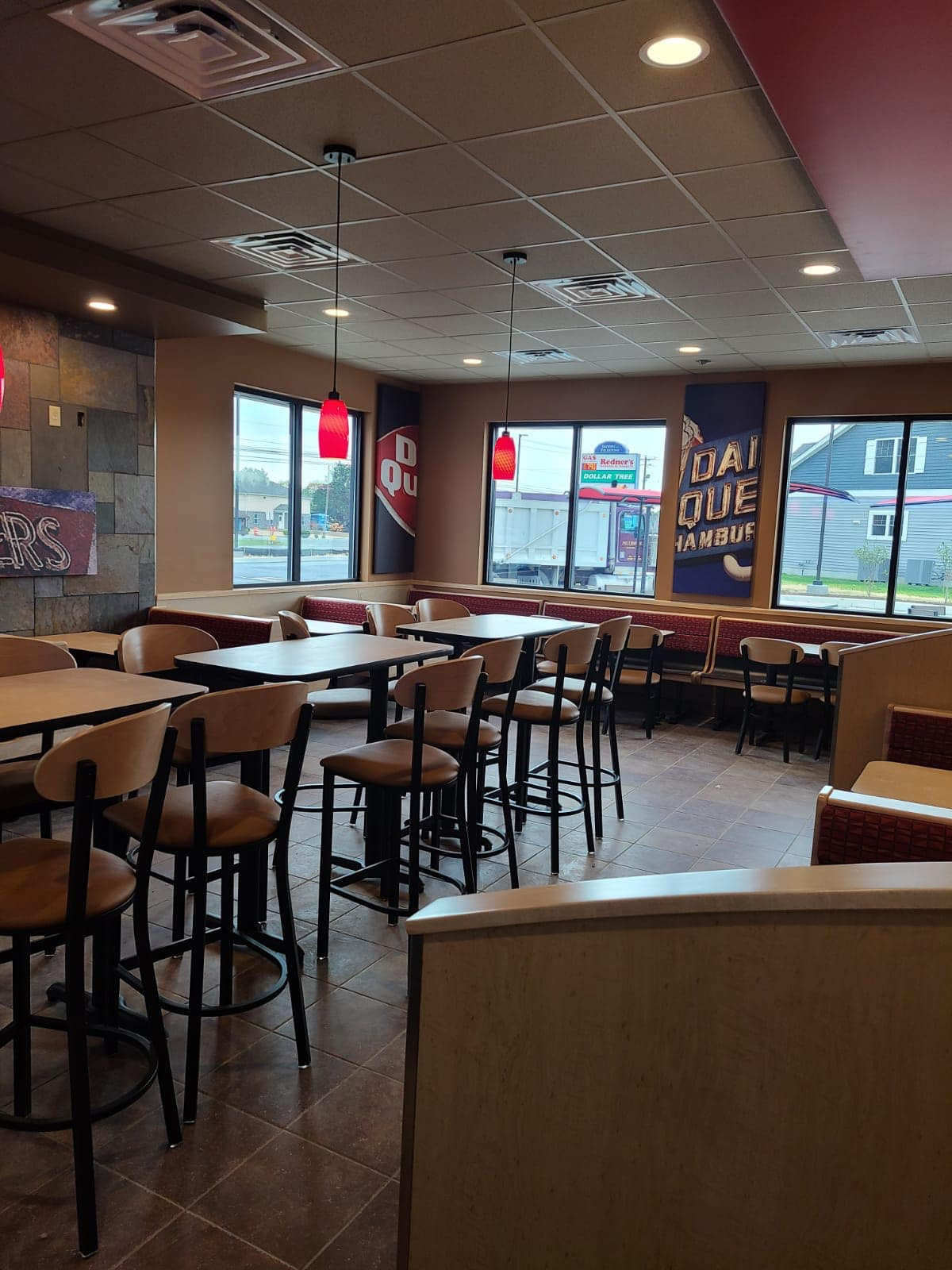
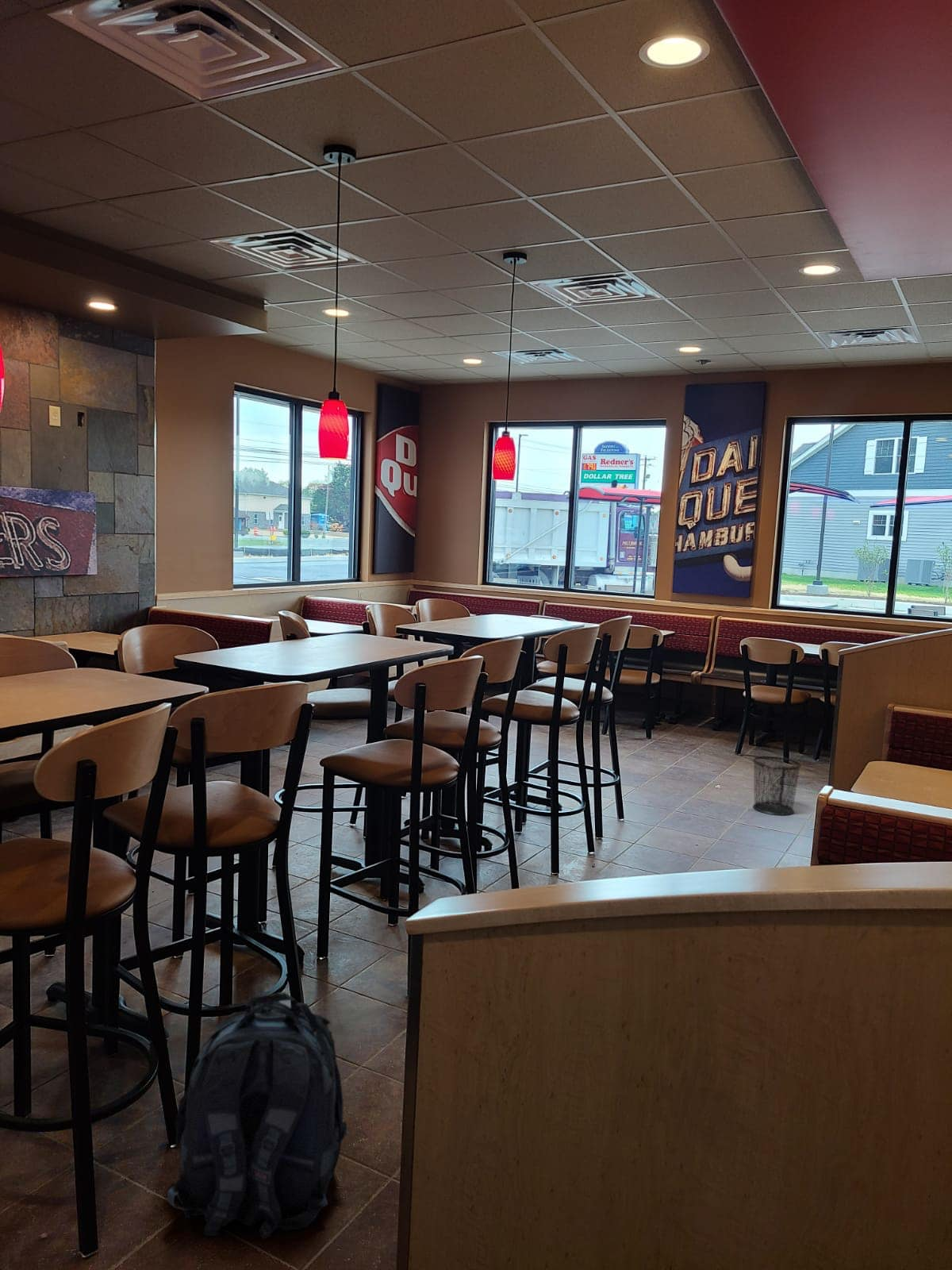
+ backpack (263, 1089)
+ waste bin (774, 785)
